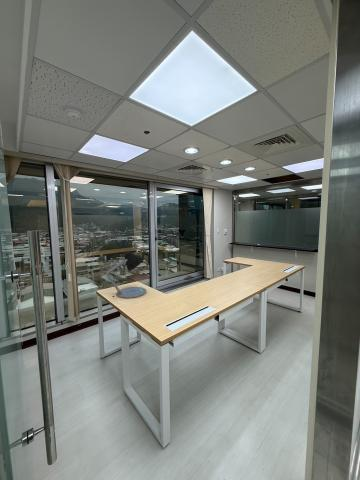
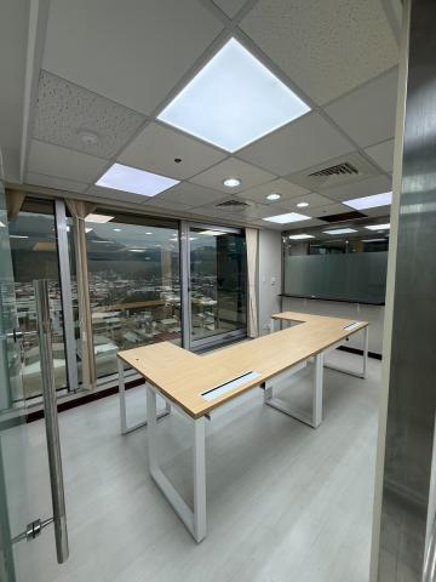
- desk lamp (127, 269)
